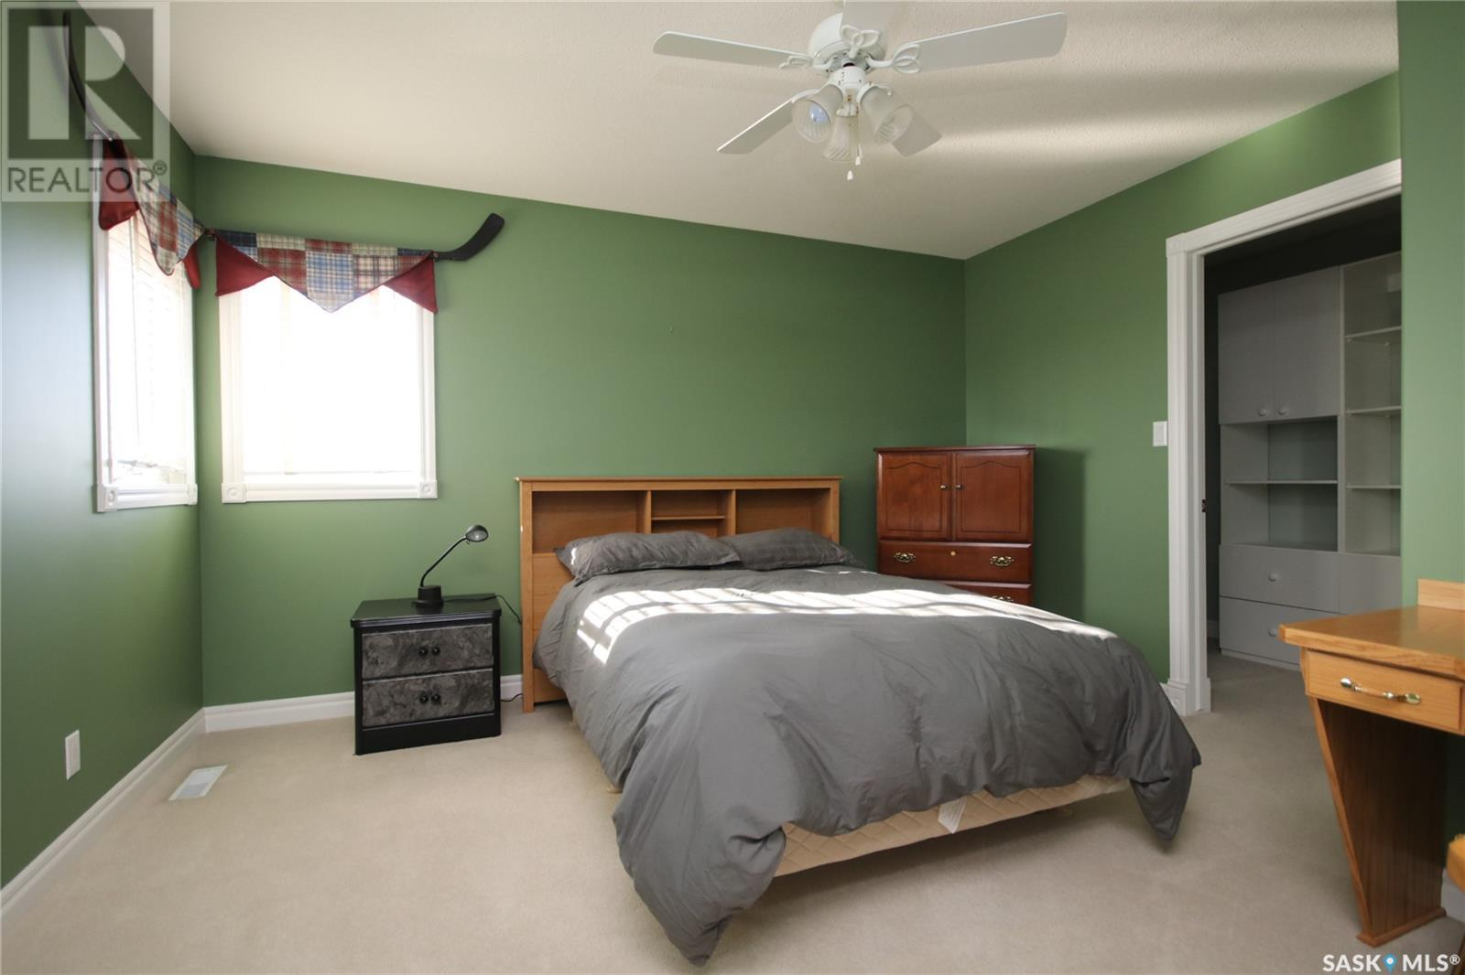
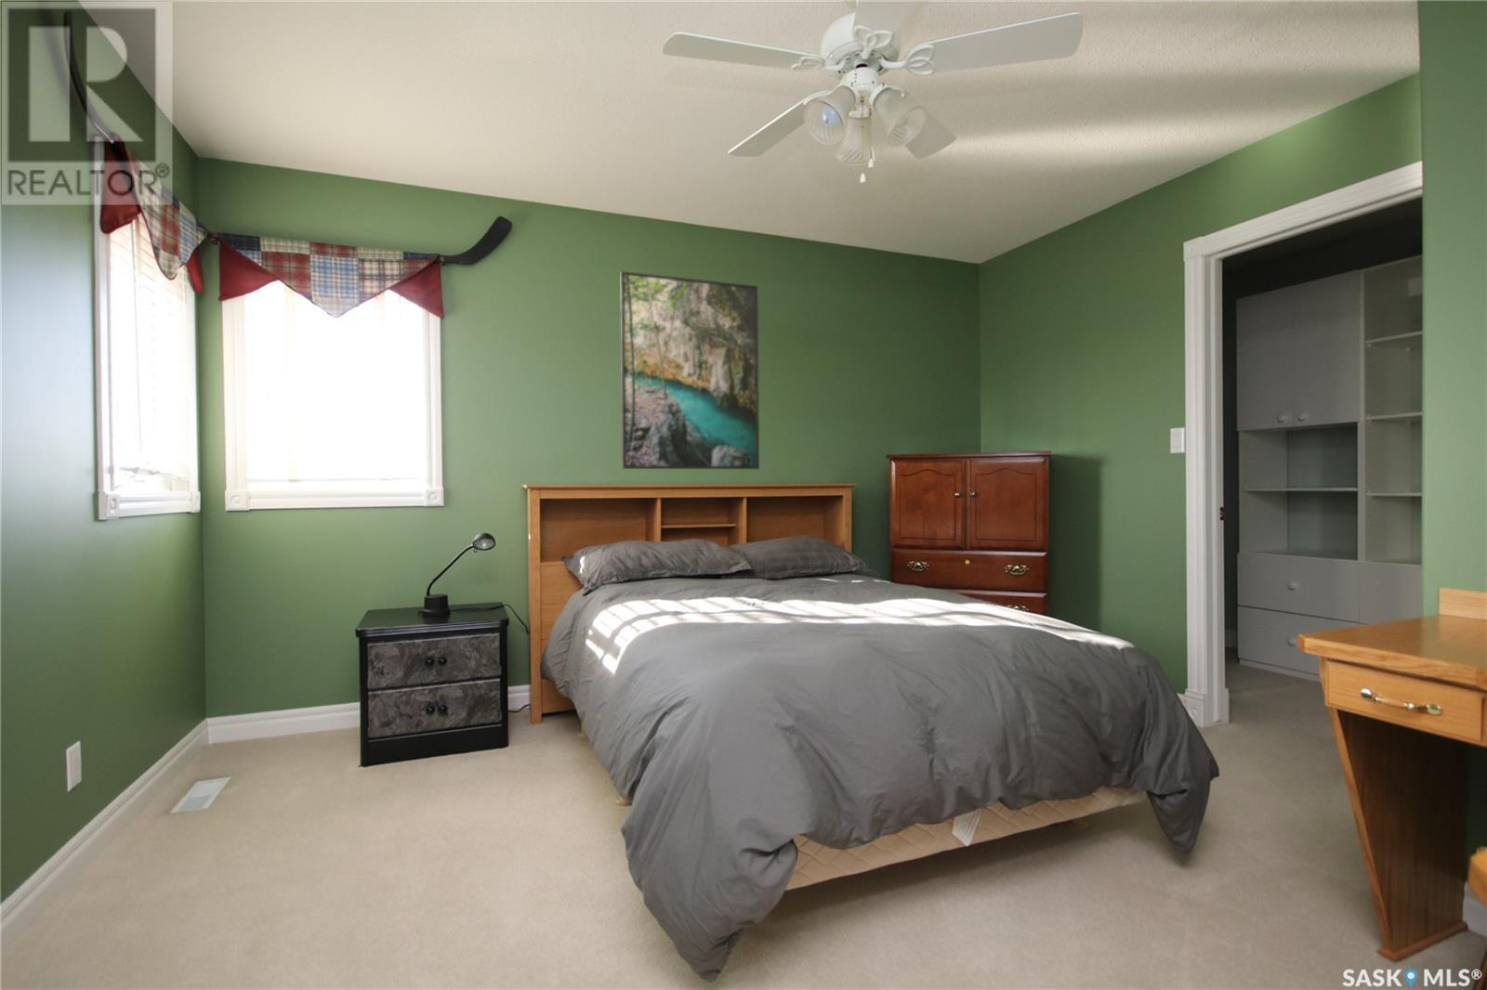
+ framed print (691, 373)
